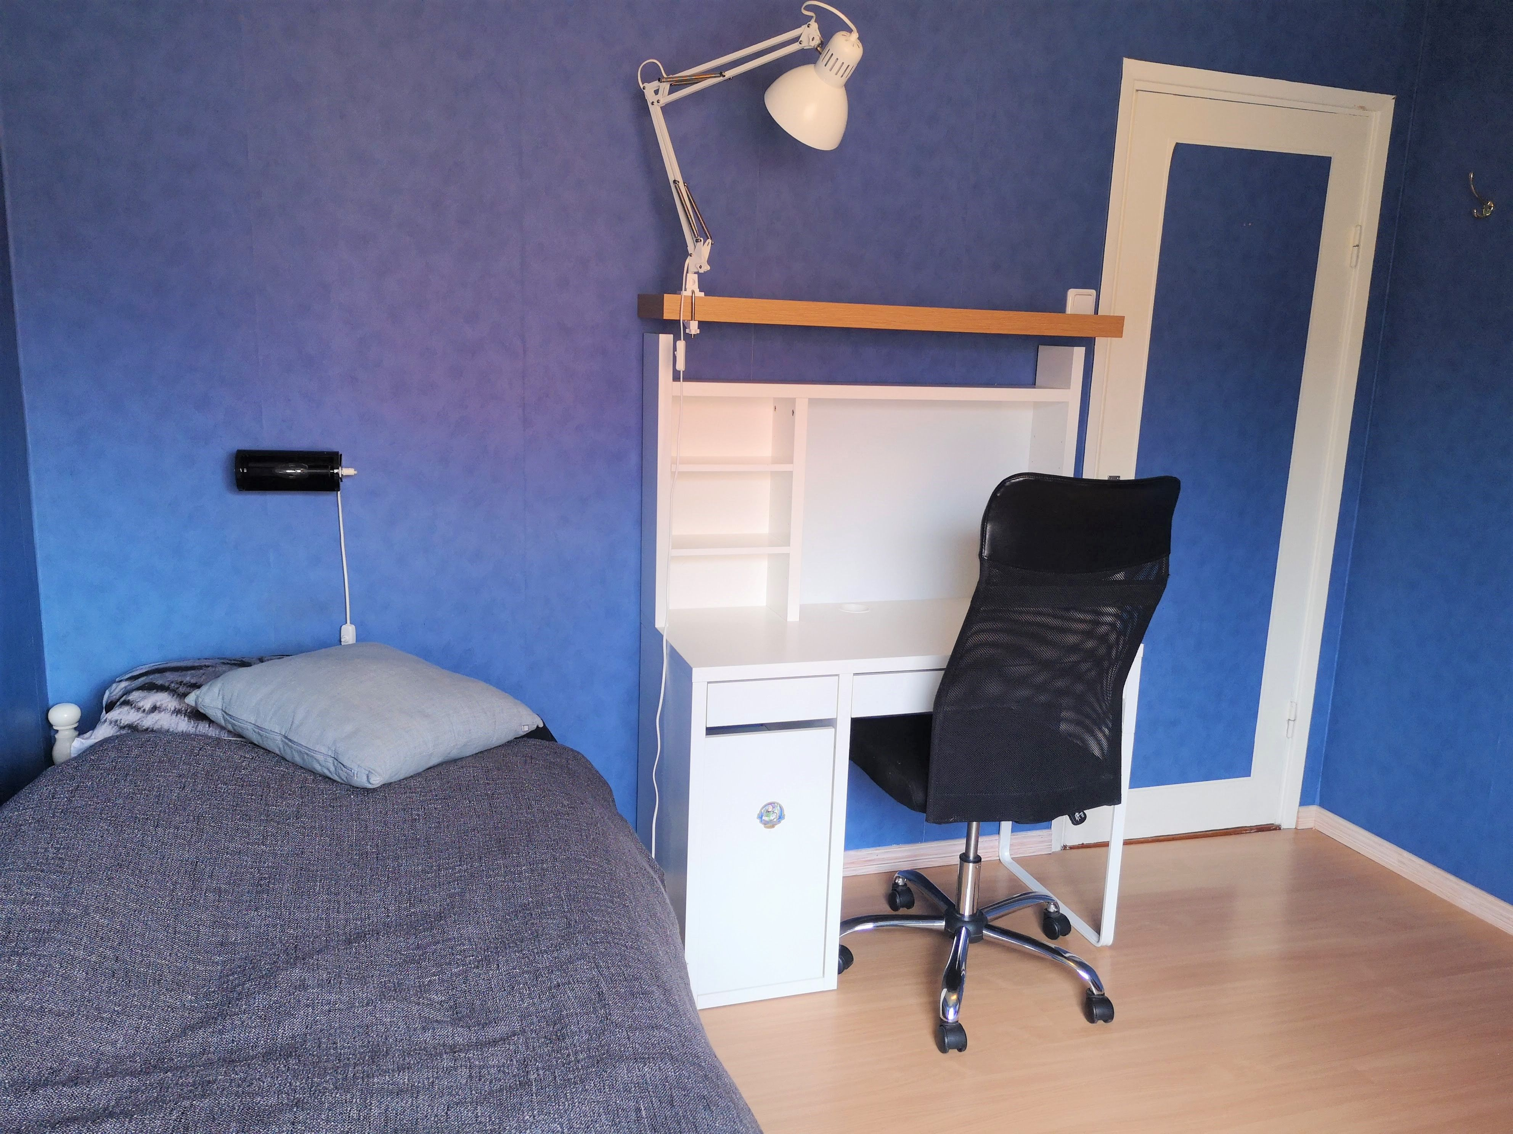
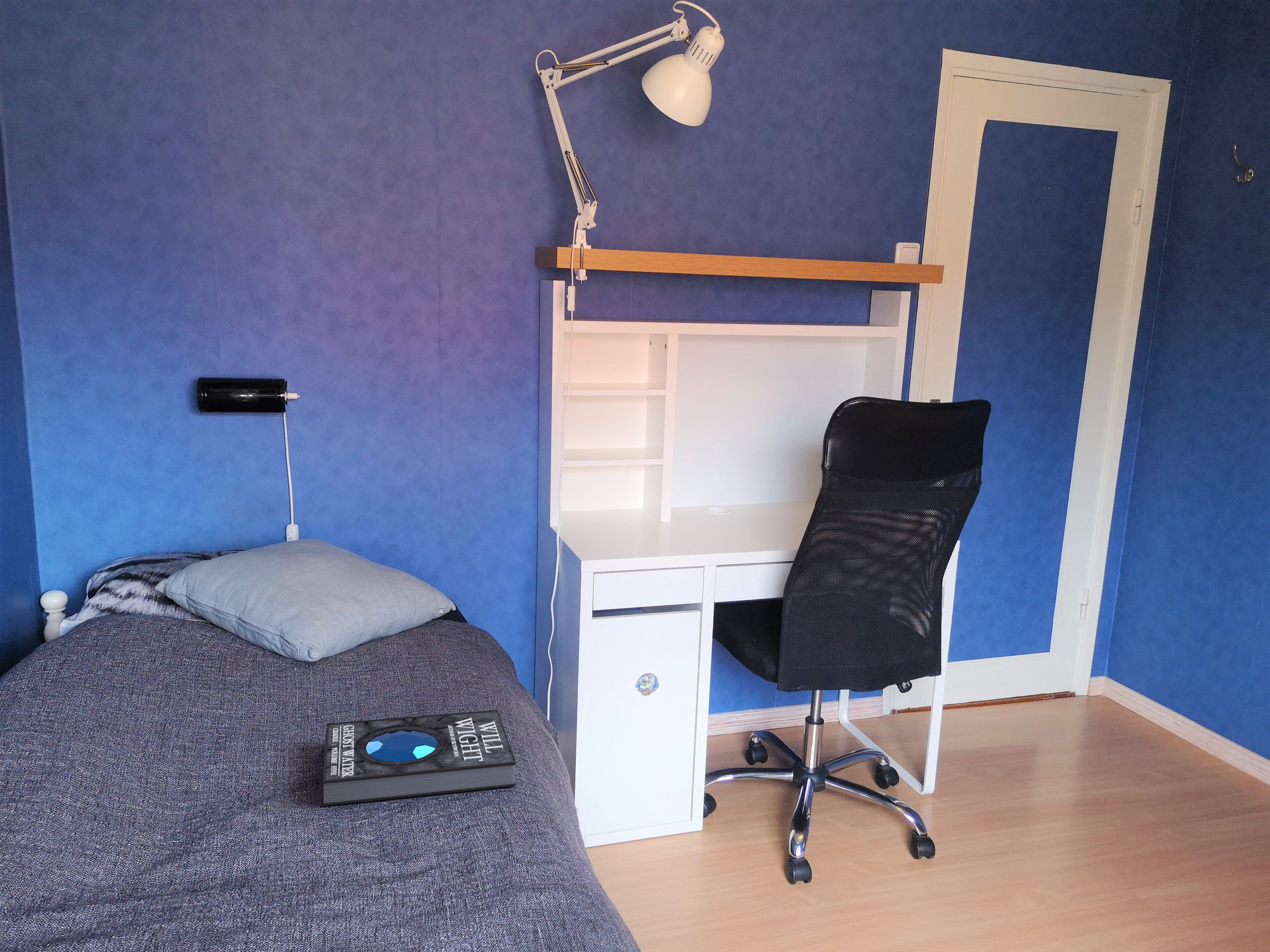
+ book (418, 752)
